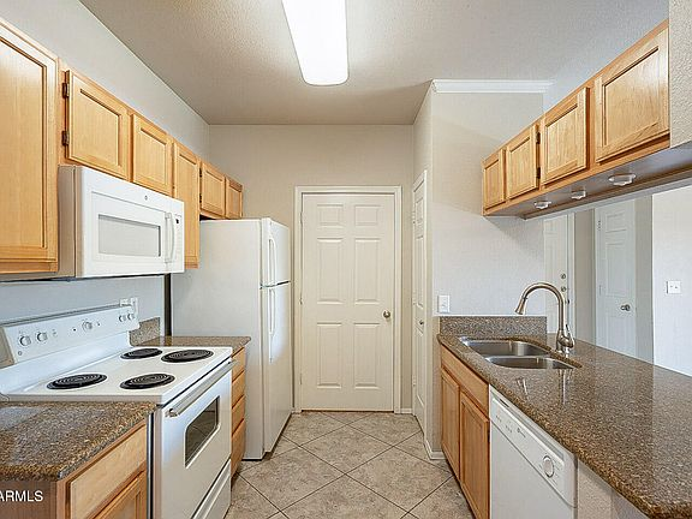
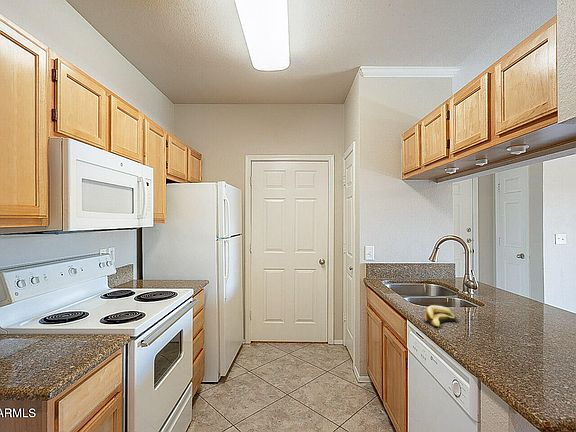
+ banana (441, 315)
